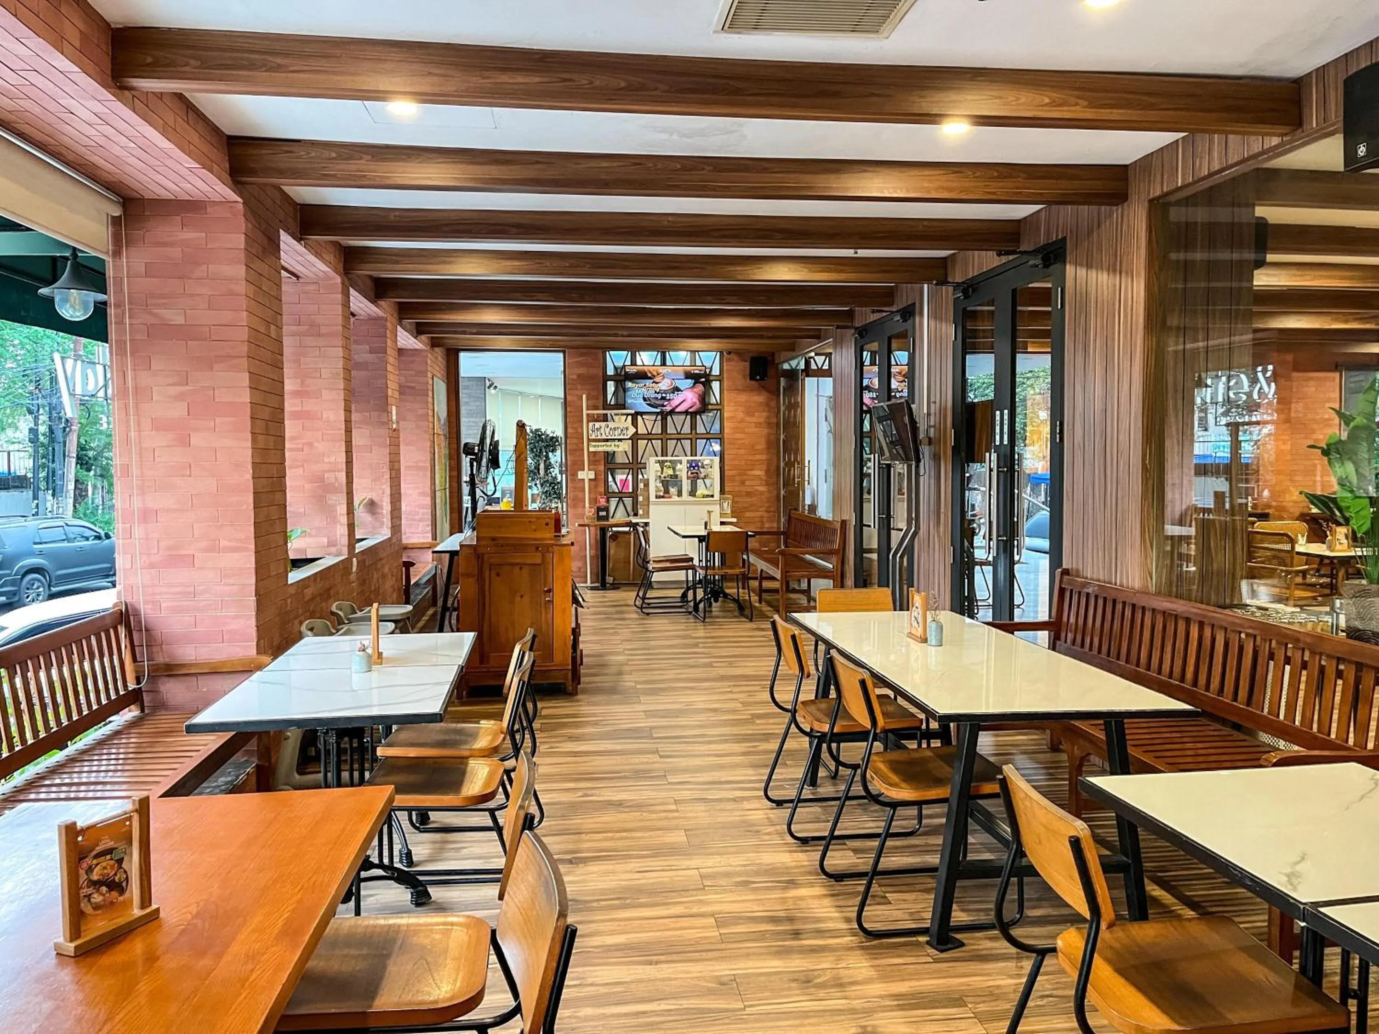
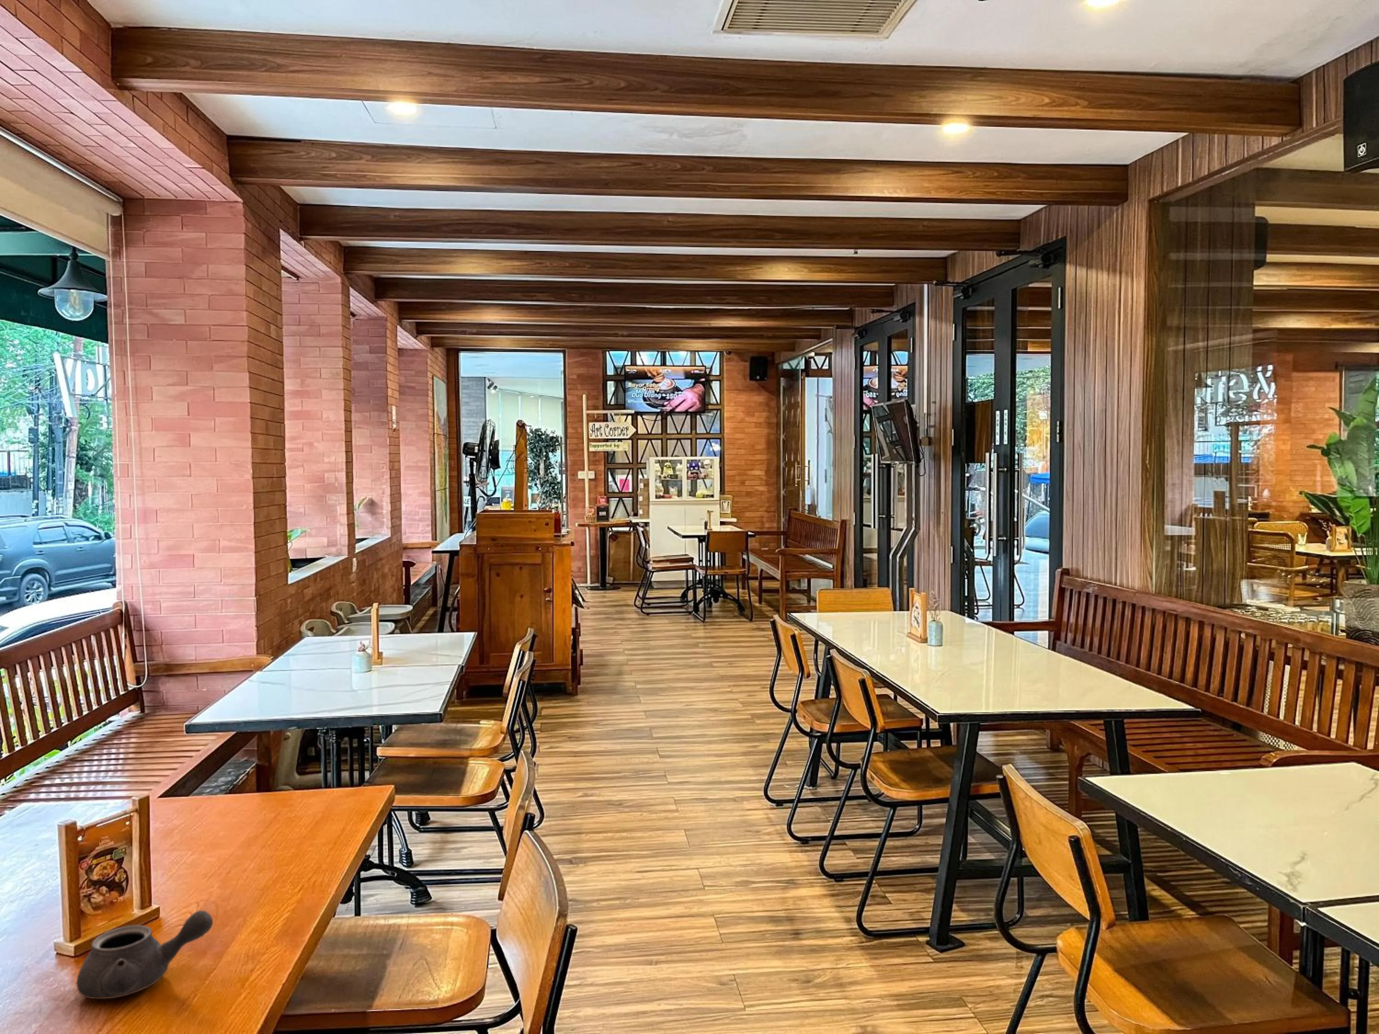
+ teapot (147, 951)
